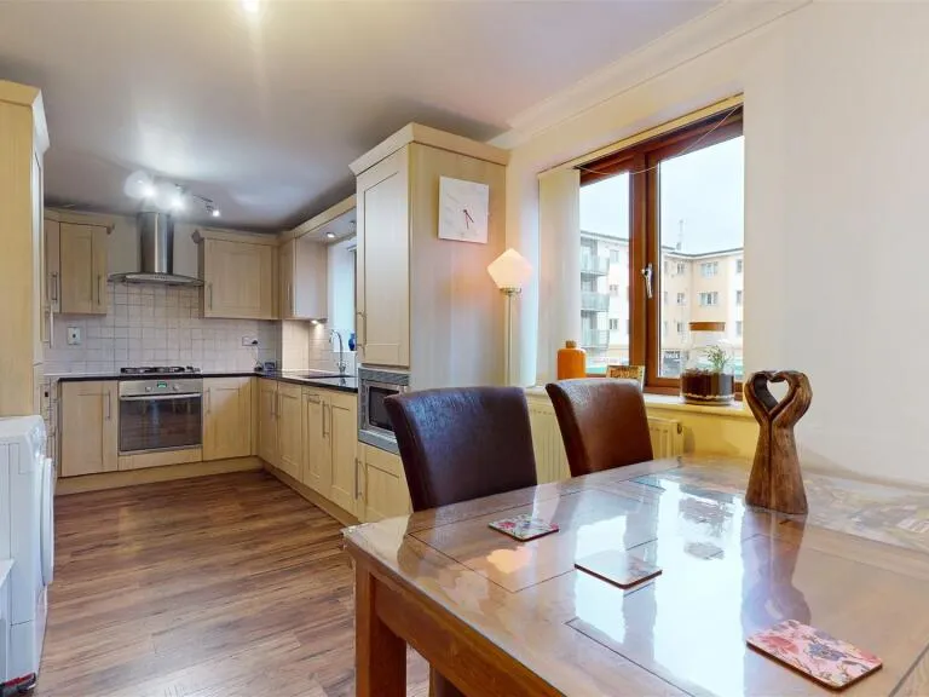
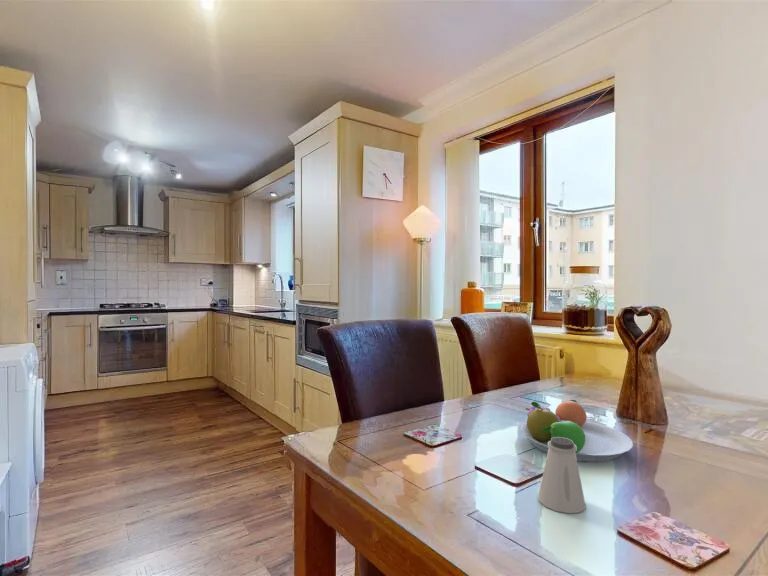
+ fruit bowl (570, 424)
+ saltshaker (561, 470)
